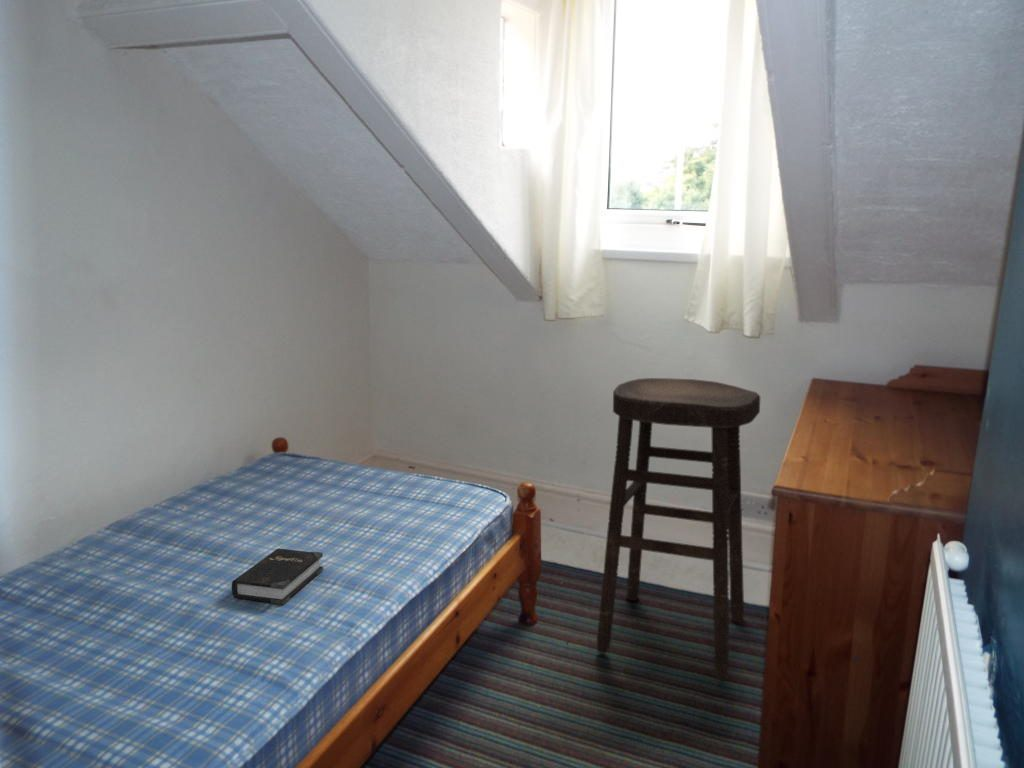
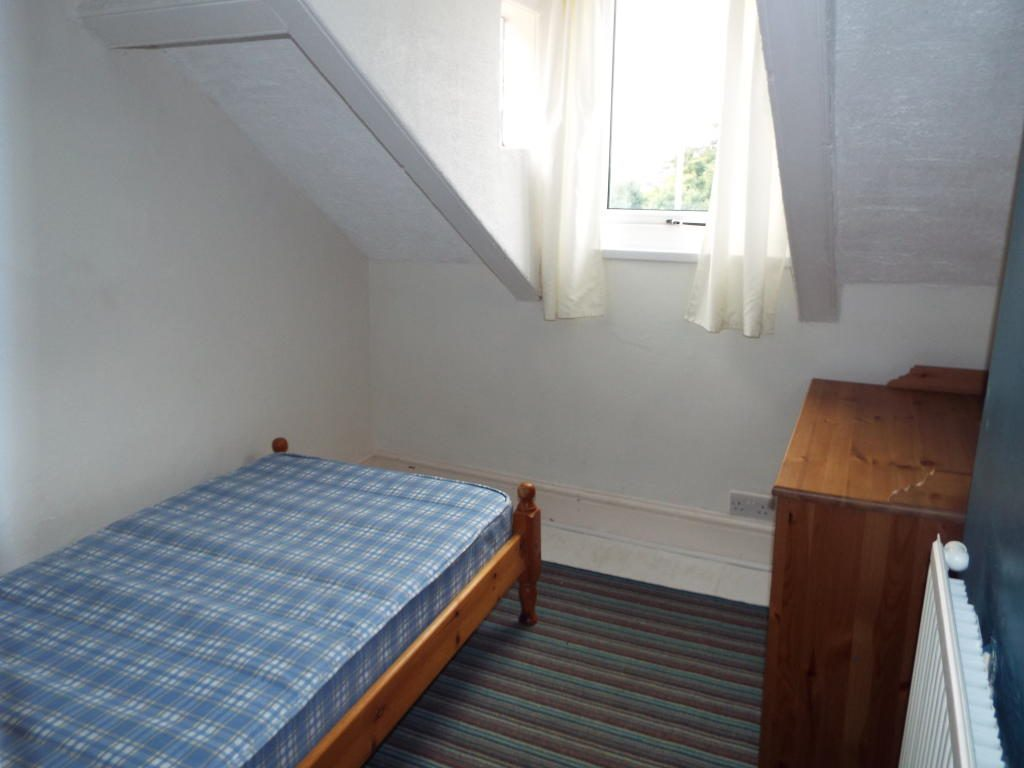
- hardback book (279, 574)
- stool (679, 516)
